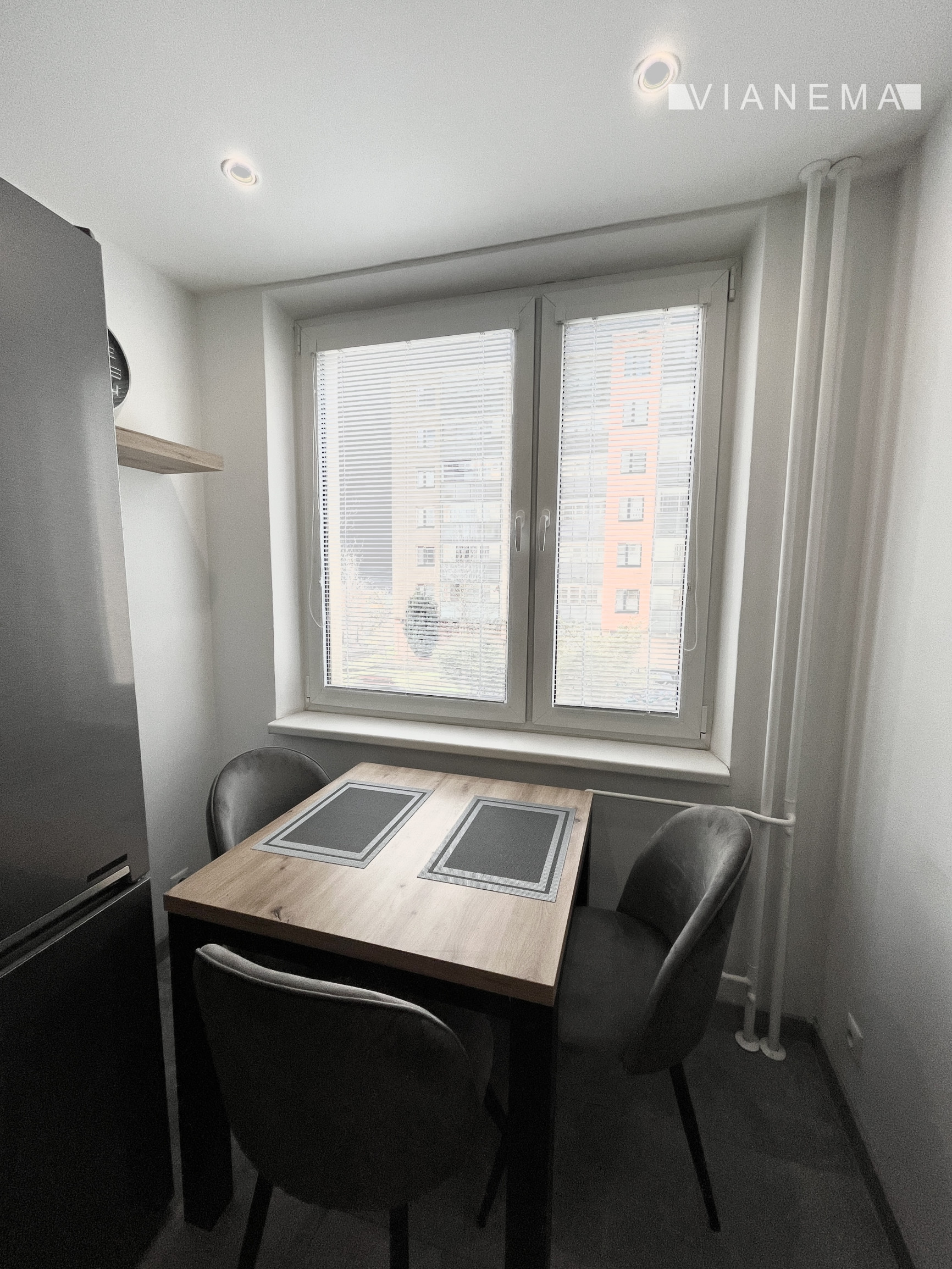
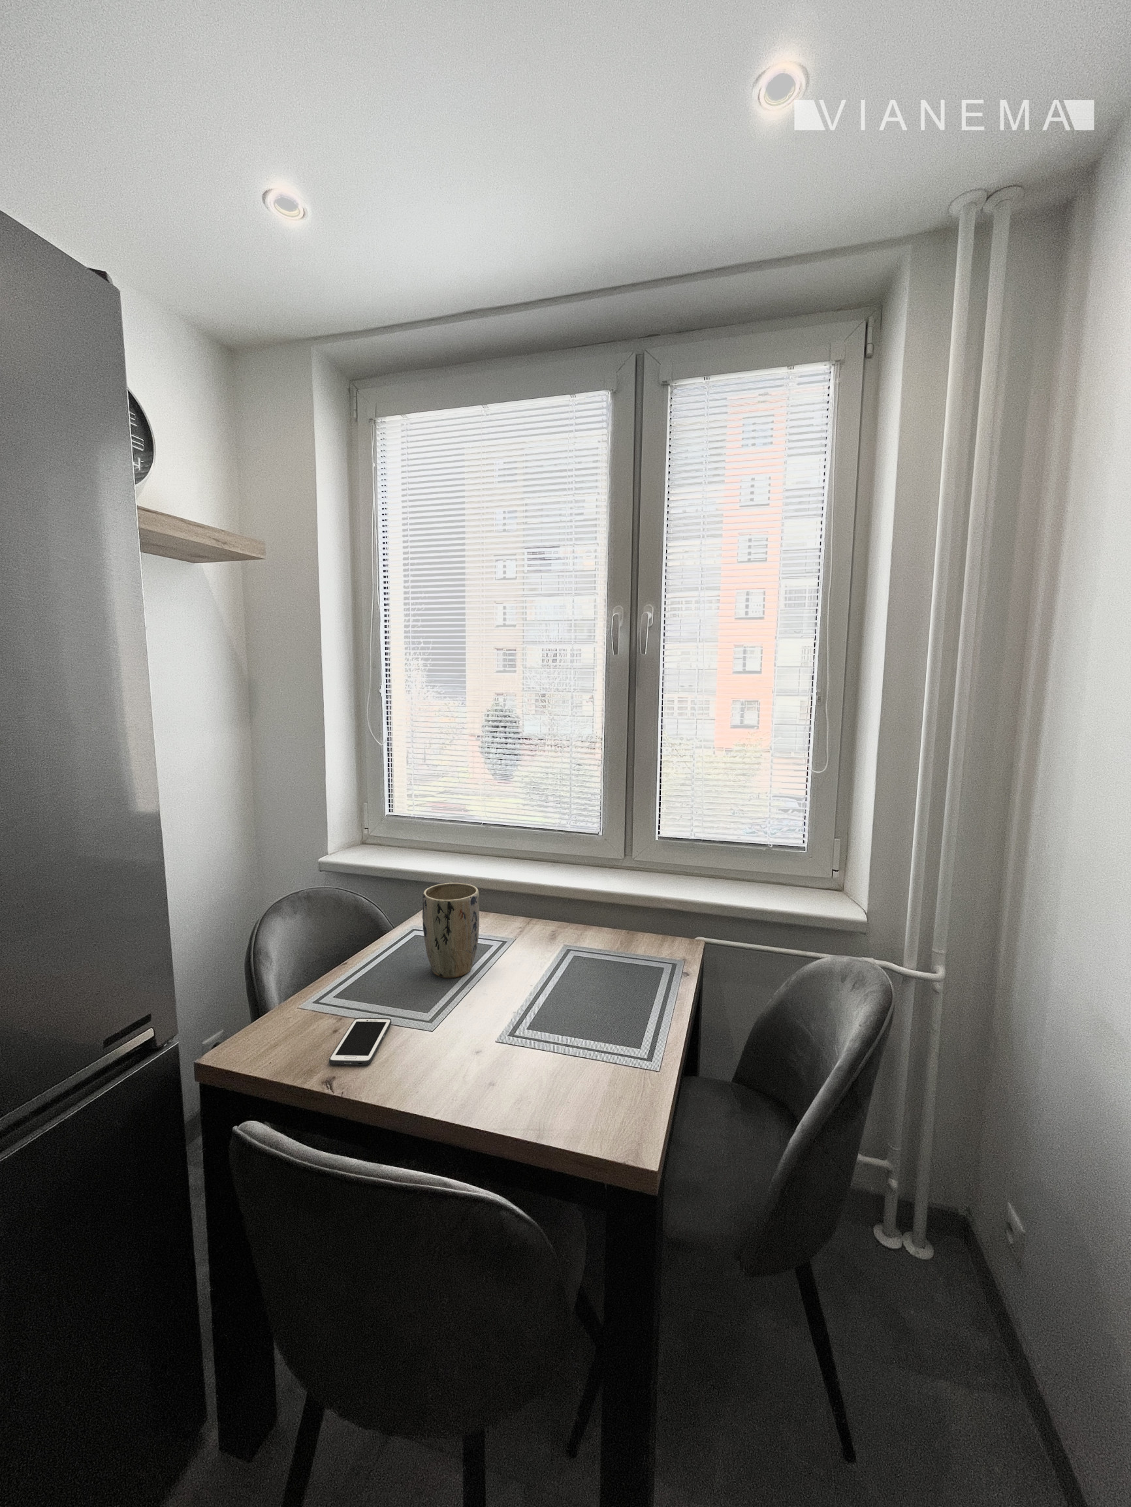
+ cell phone (362, 1040)
+ plant pot (450, 930)
